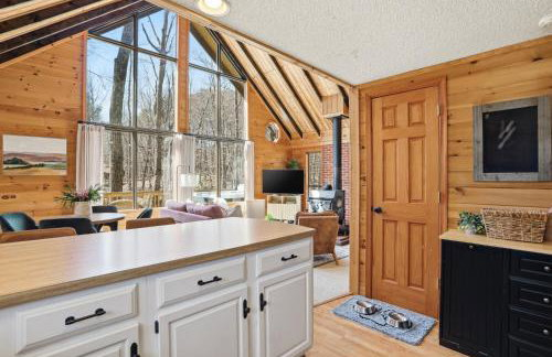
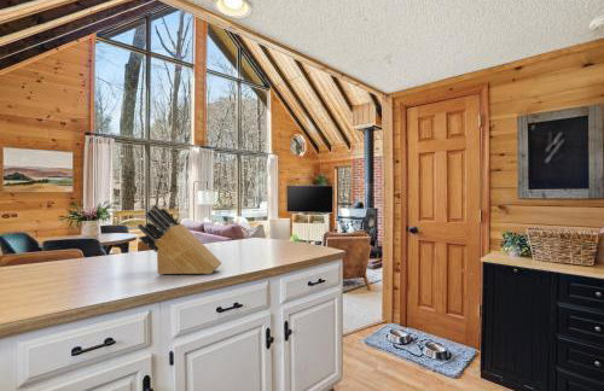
+ knife block (180, 238)
